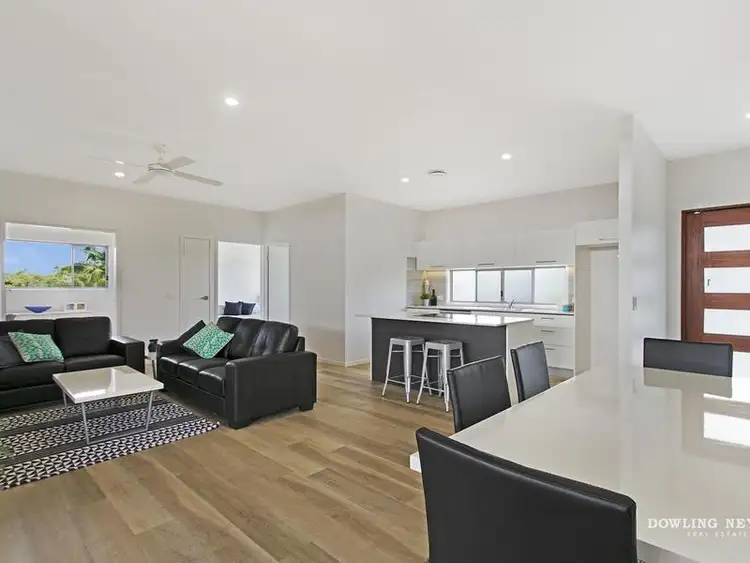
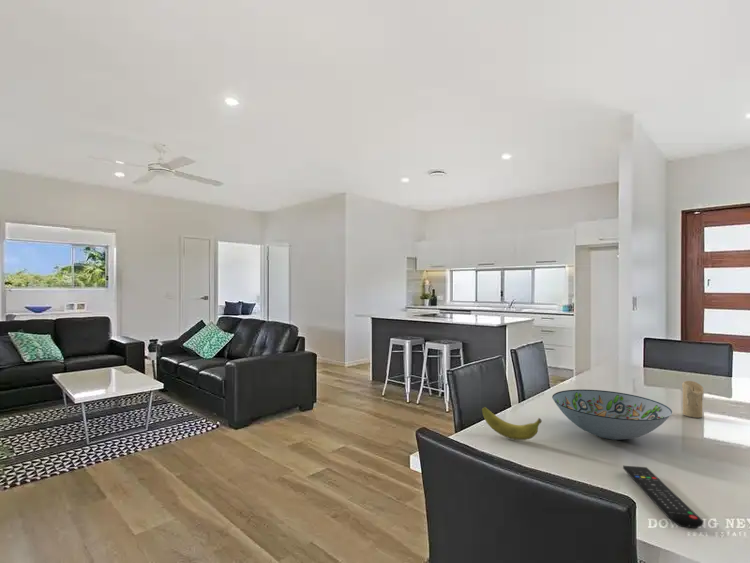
+ decorative bowl (608, 418)
+ banana (510, 425)
+ remote control (658, 493)
+ candle (692, 399)
